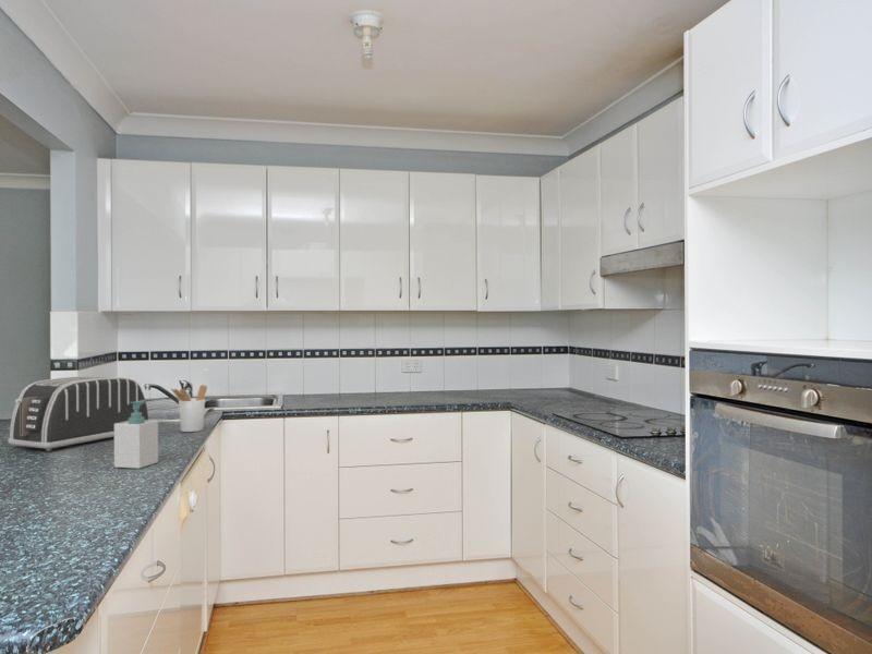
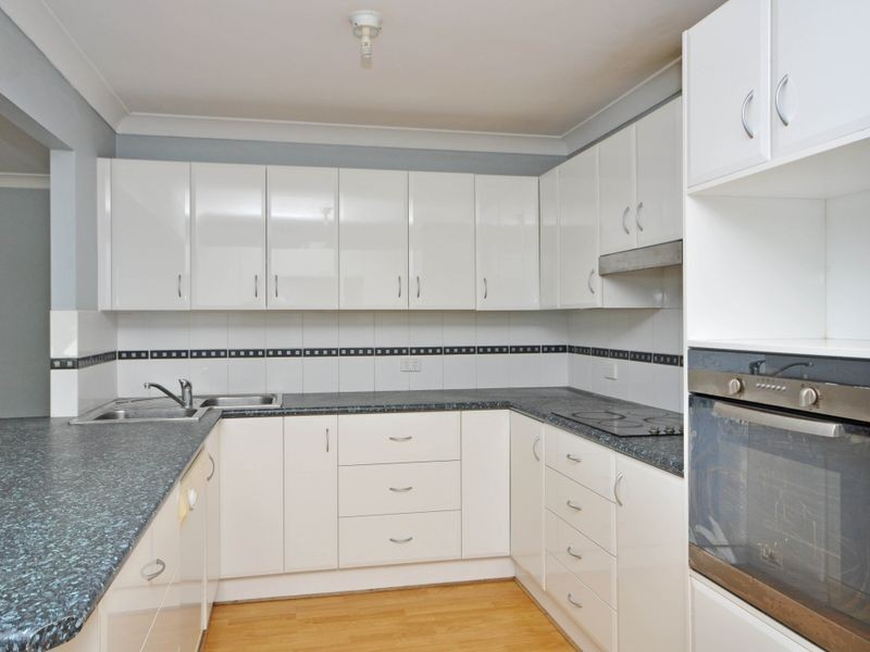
- toaster (80, 409)
- soap bottle (136, 433)
- utensil holder (187, 408)
